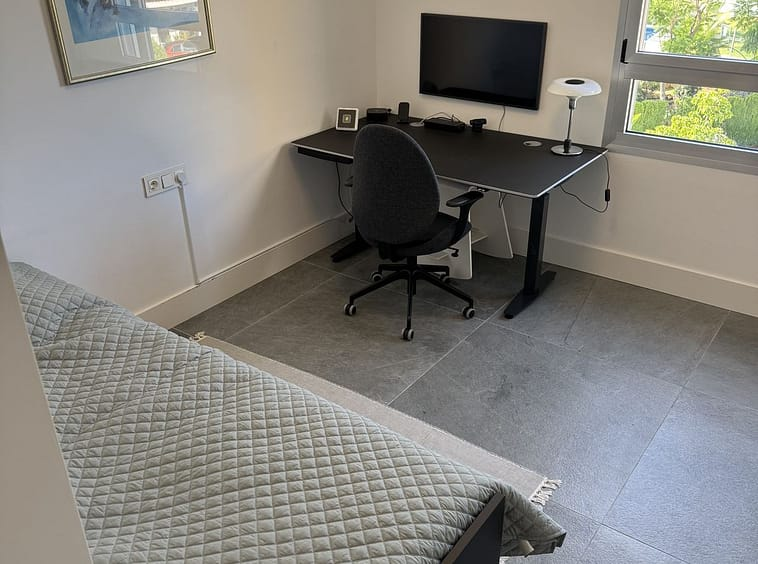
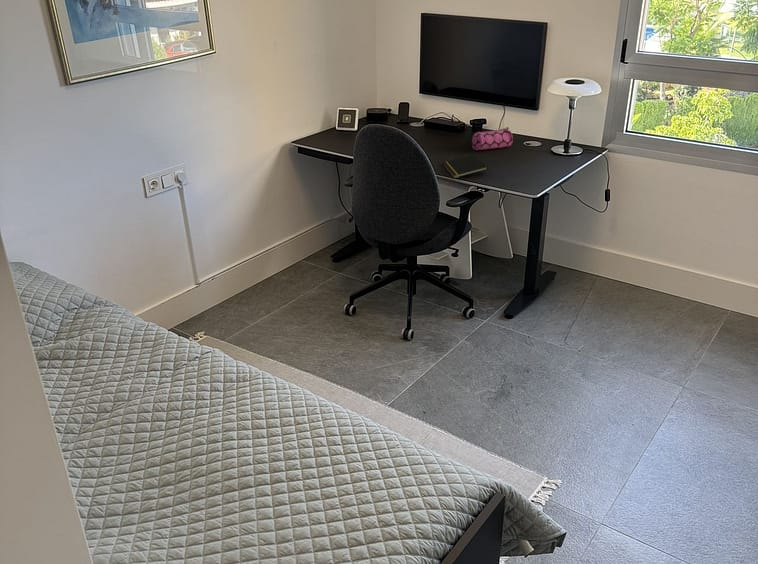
+ notepad (464, 165)
+ pencil case (491, 138)
